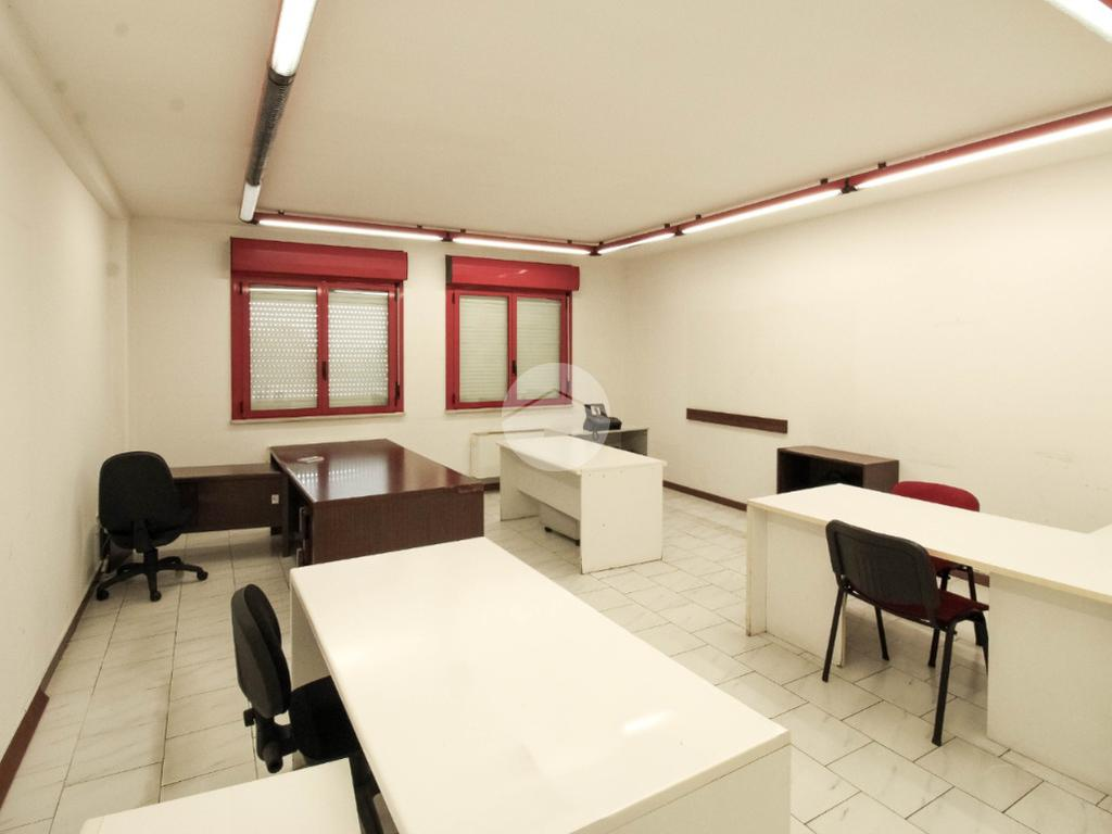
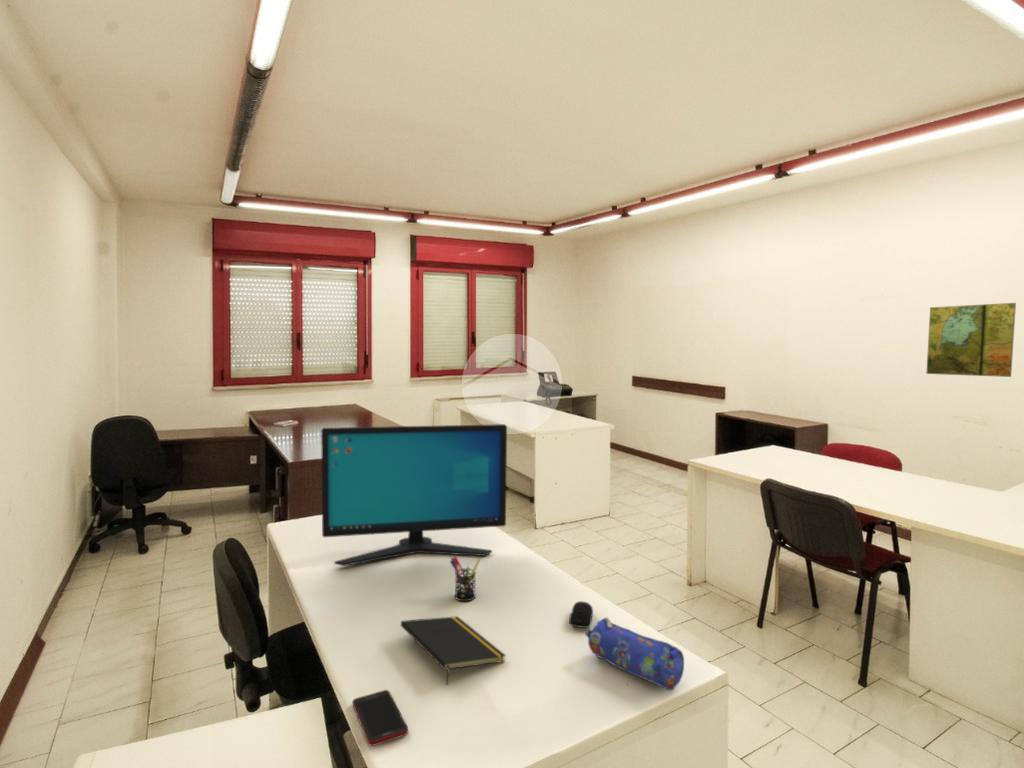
+ notepad (451, 640)
+ map (968, 340)
+ pencil case (634, 650)
+ cell phone (379, 716)
+ computer mouse (581, 612)
+ pen holder (464, 576)
+ computer monitor (416, 488)
